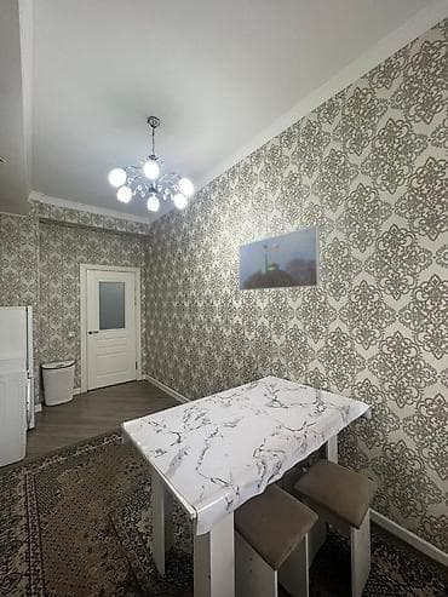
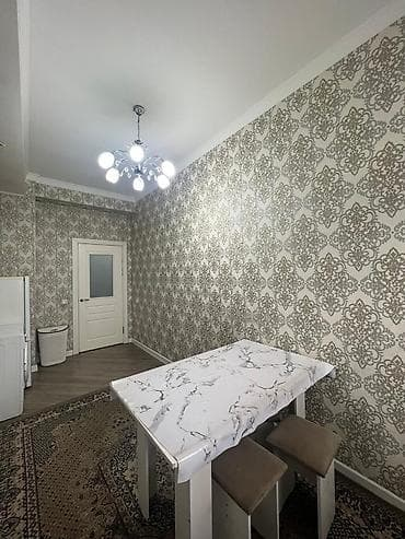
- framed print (272, 263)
